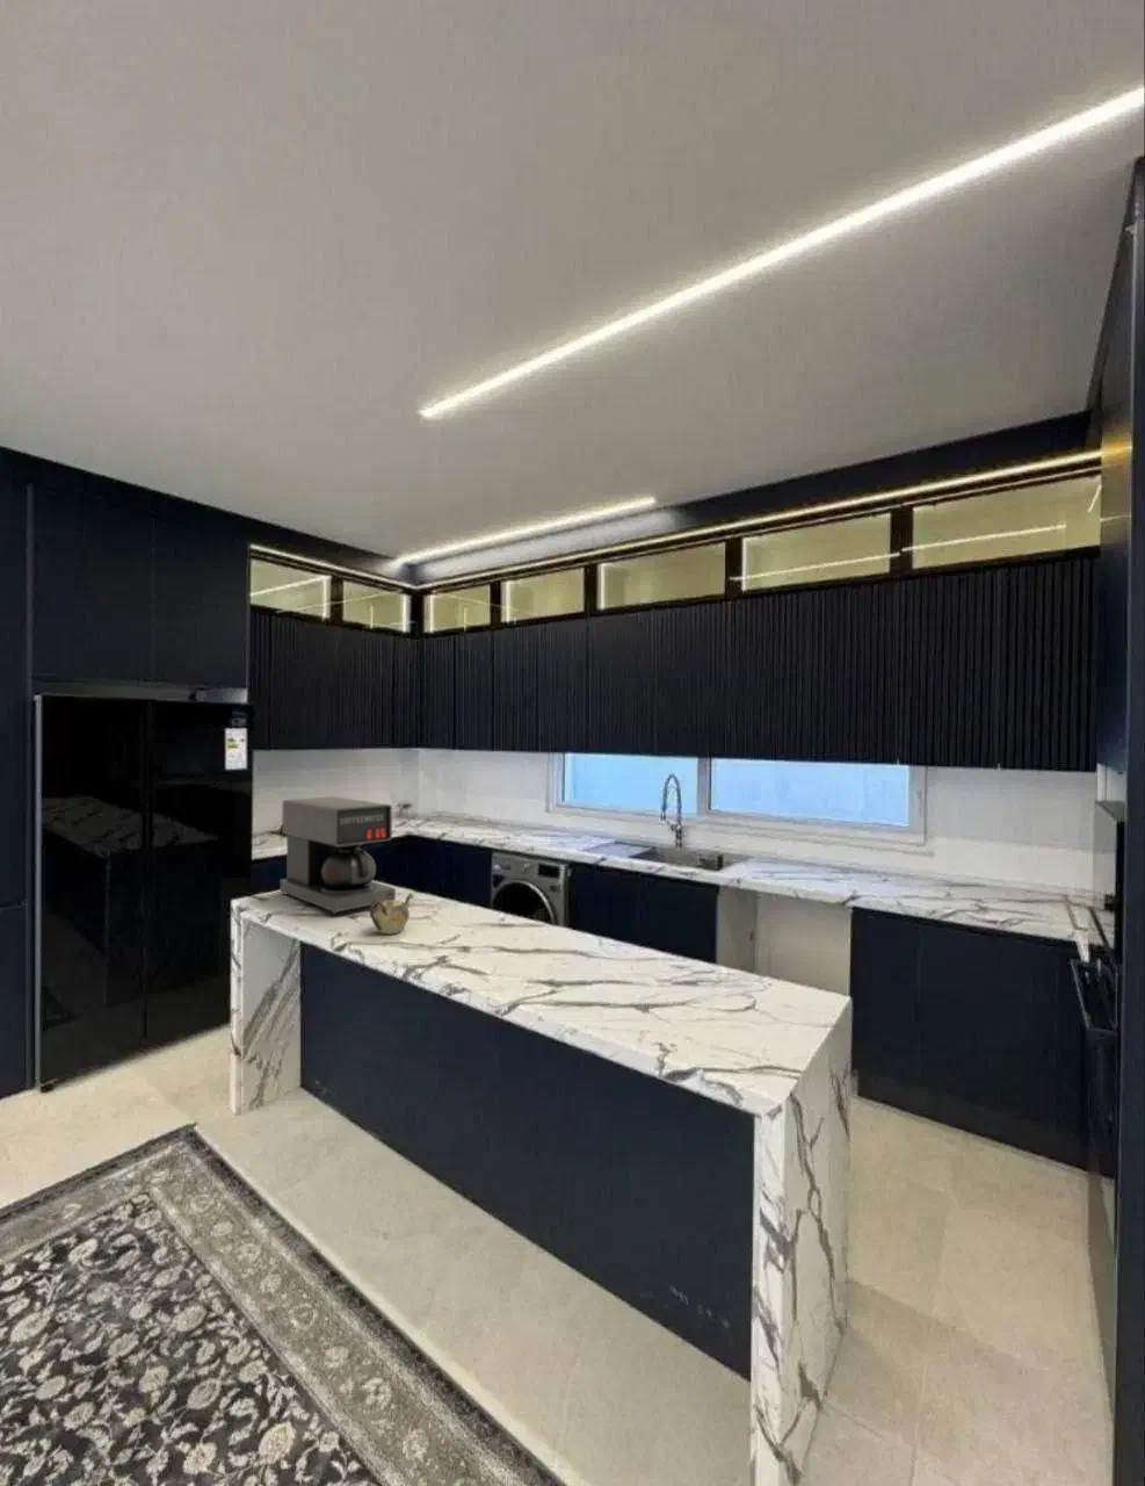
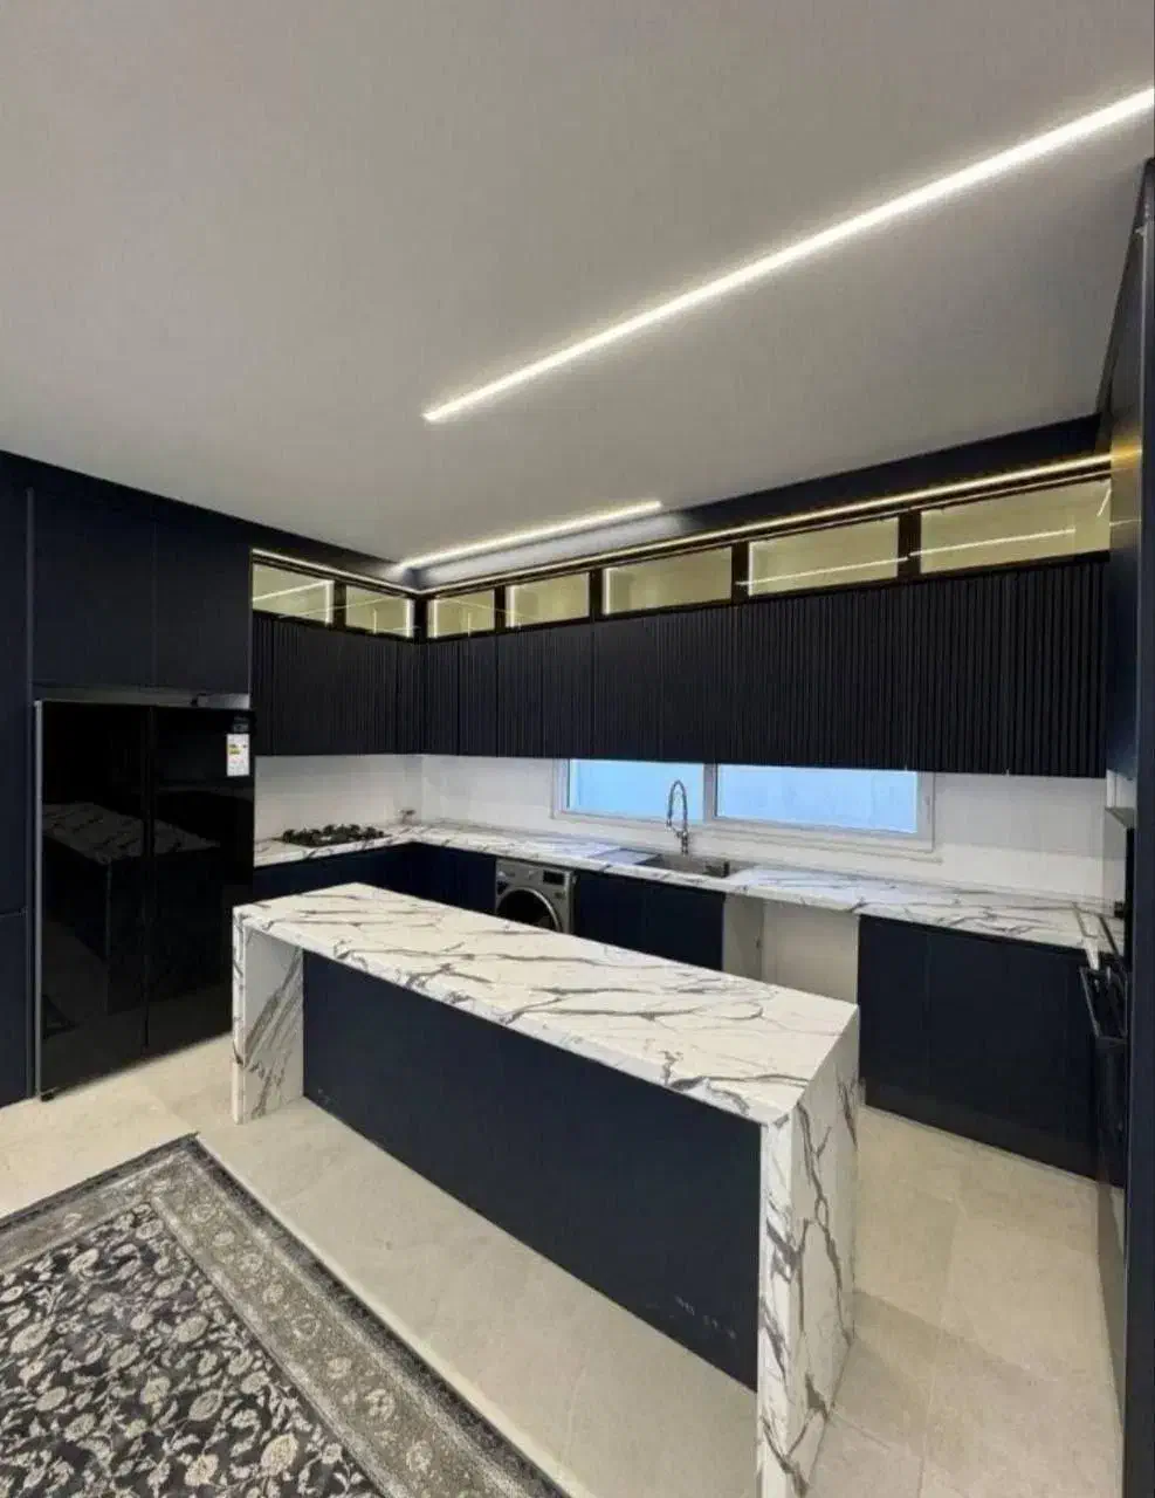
- coffee maker (336, 849)
- teapot (392, 910)
